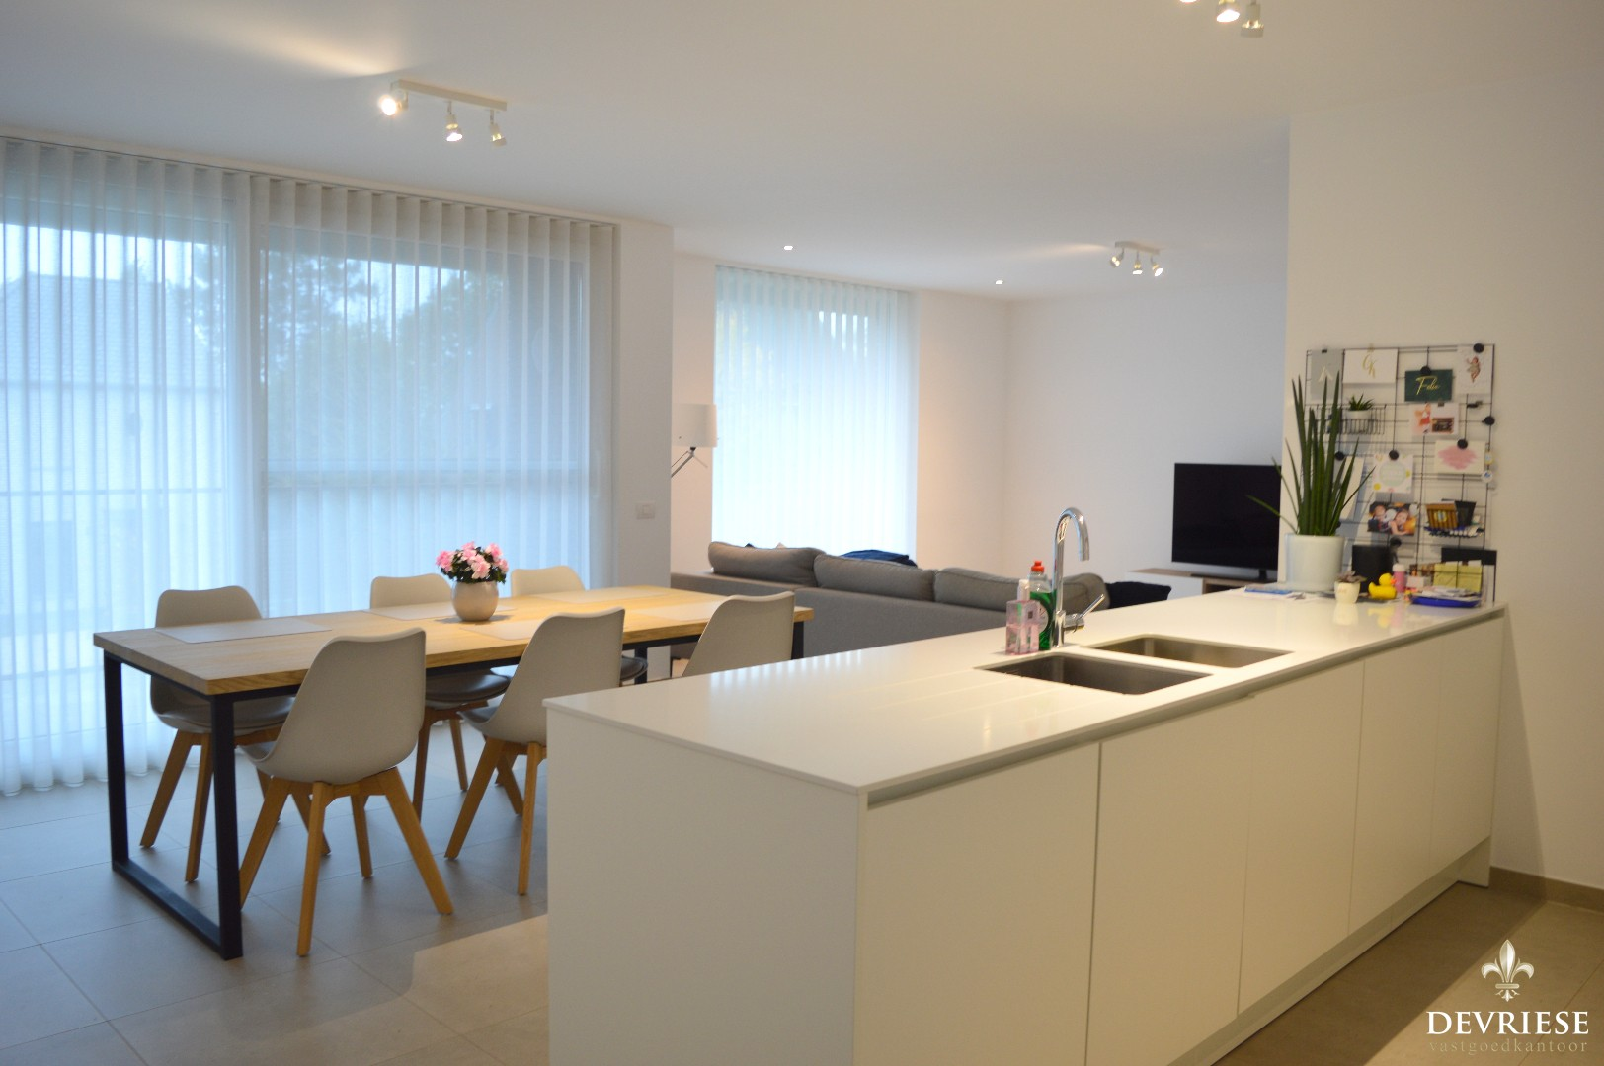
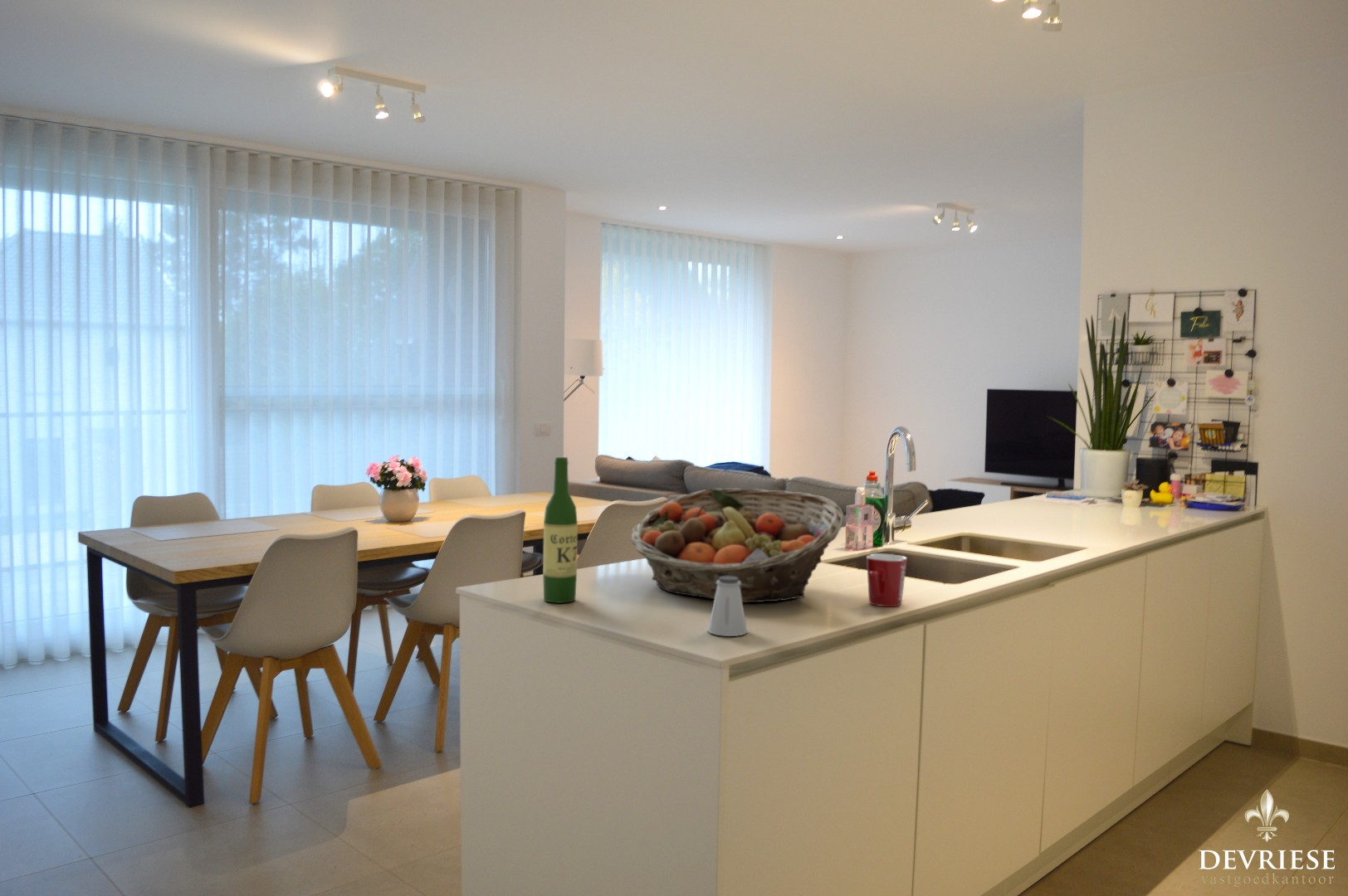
+ mug (882, 582)
+ saltshaker (728, 604)
+ fruit basket (735, 541)
+ wine bottle (560, 528)
